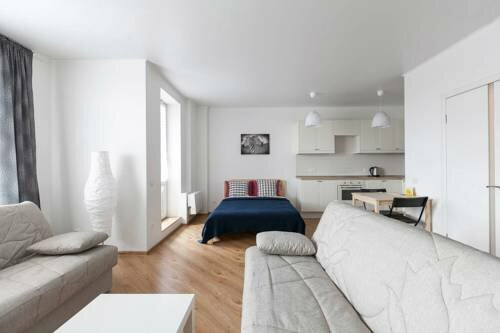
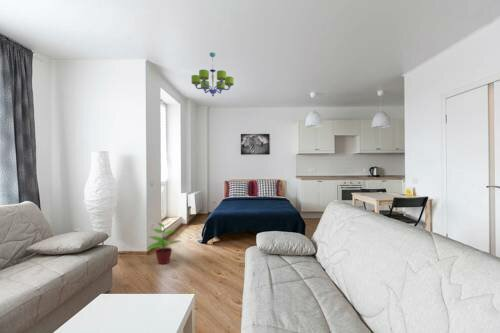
+ potted plant (164, 241)
+ chandelier (212, 75)
